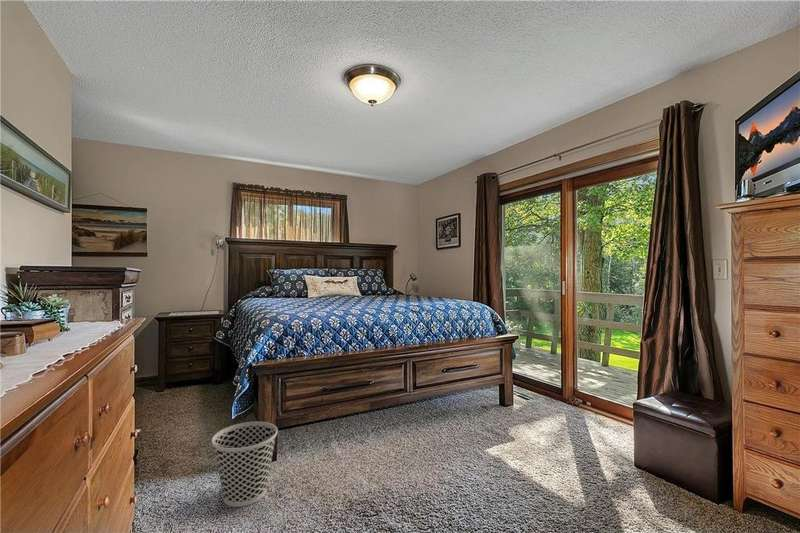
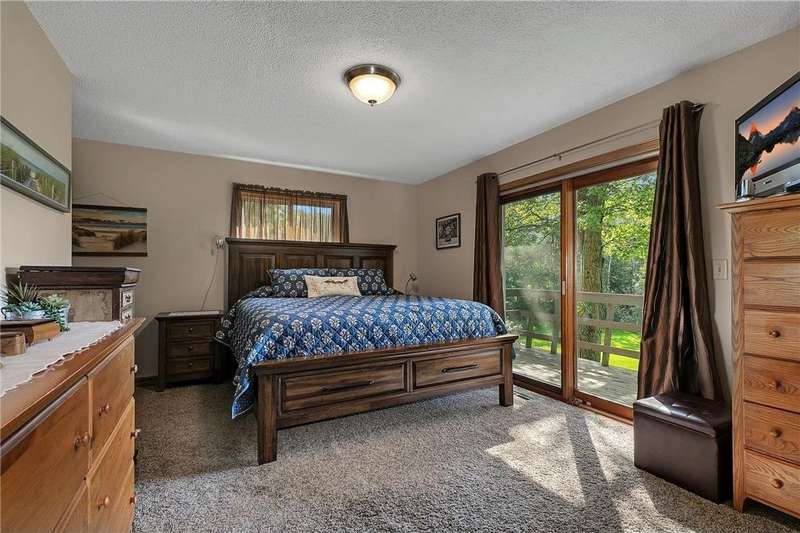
- wastebasket (245, 464)
